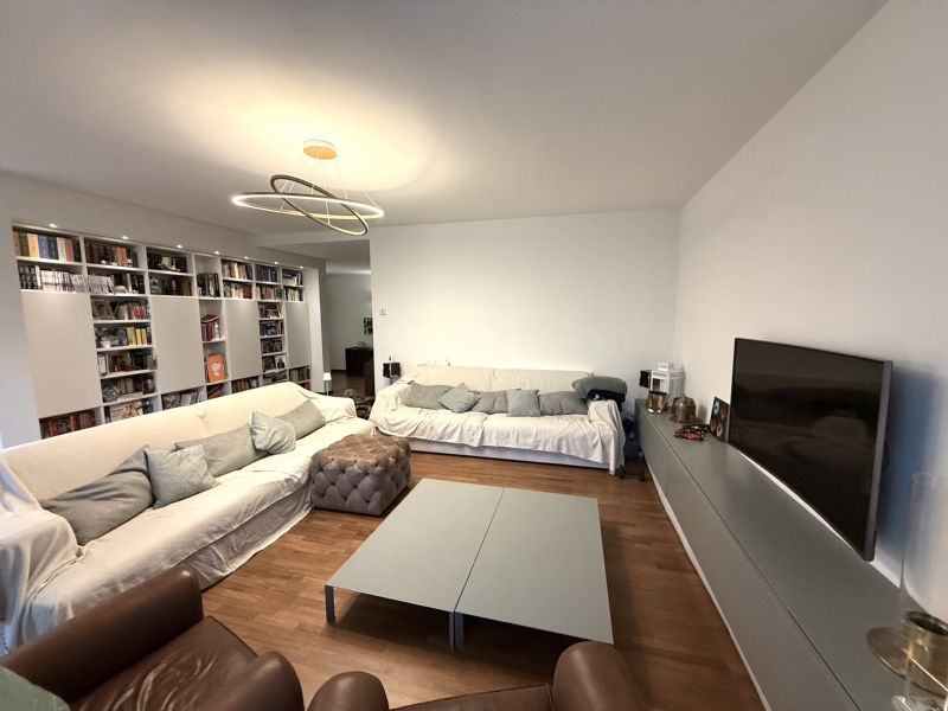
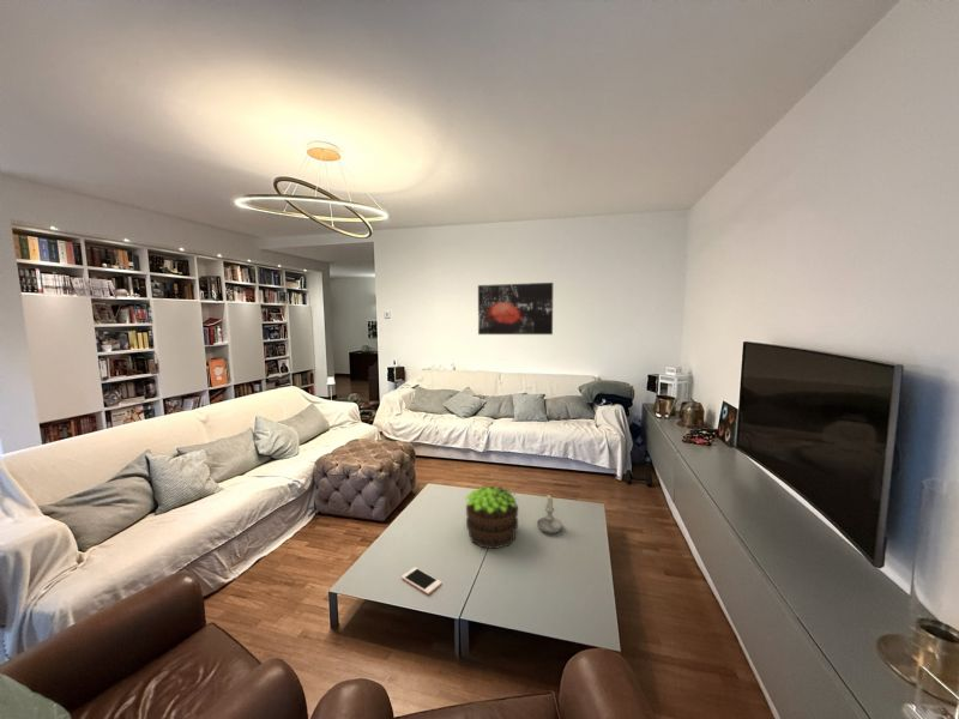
+ cell phone (421, 580)
+ candle (549, 510)
+ wall art (514, 309)
+ potted plant (491, 512)
